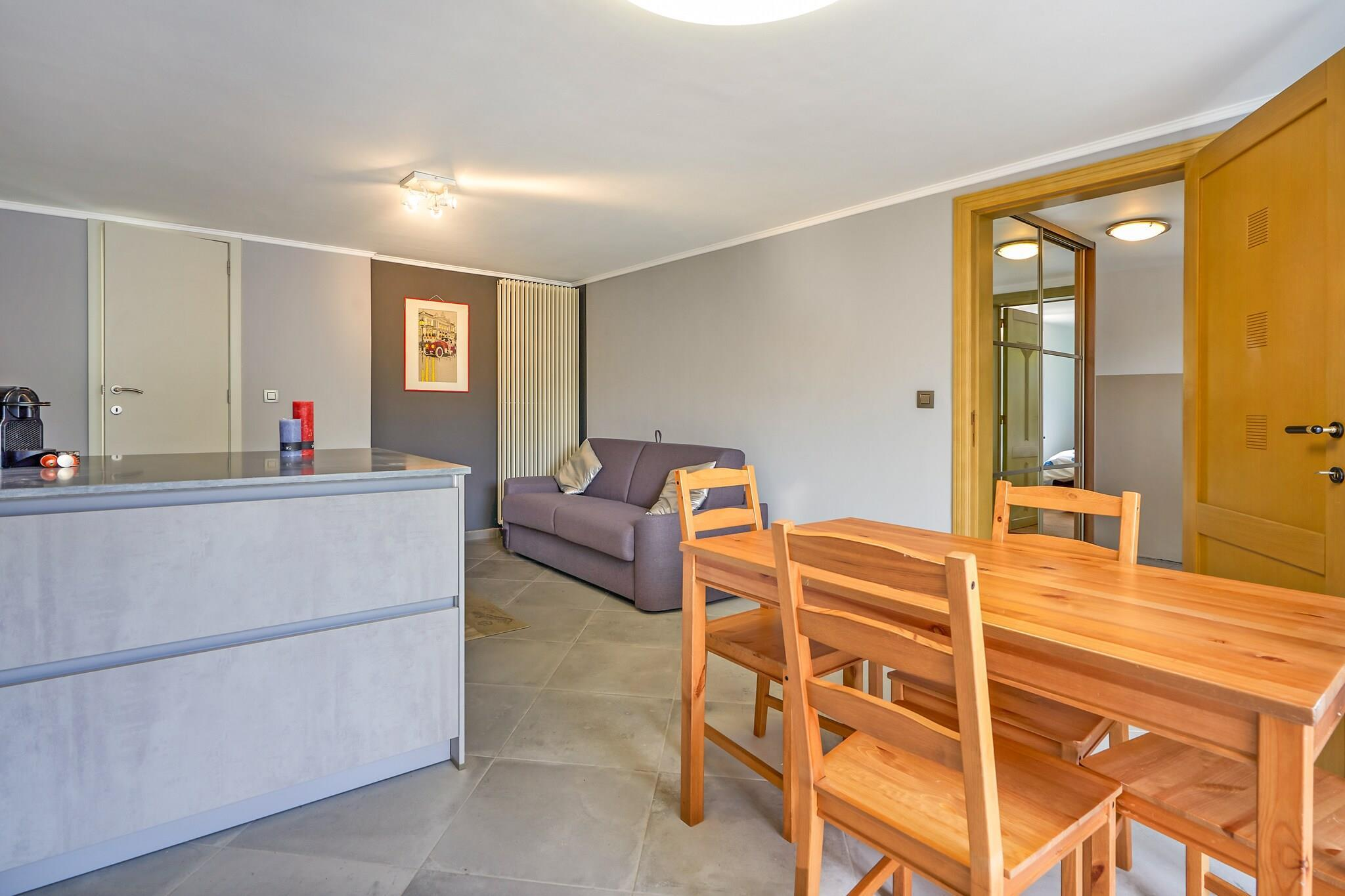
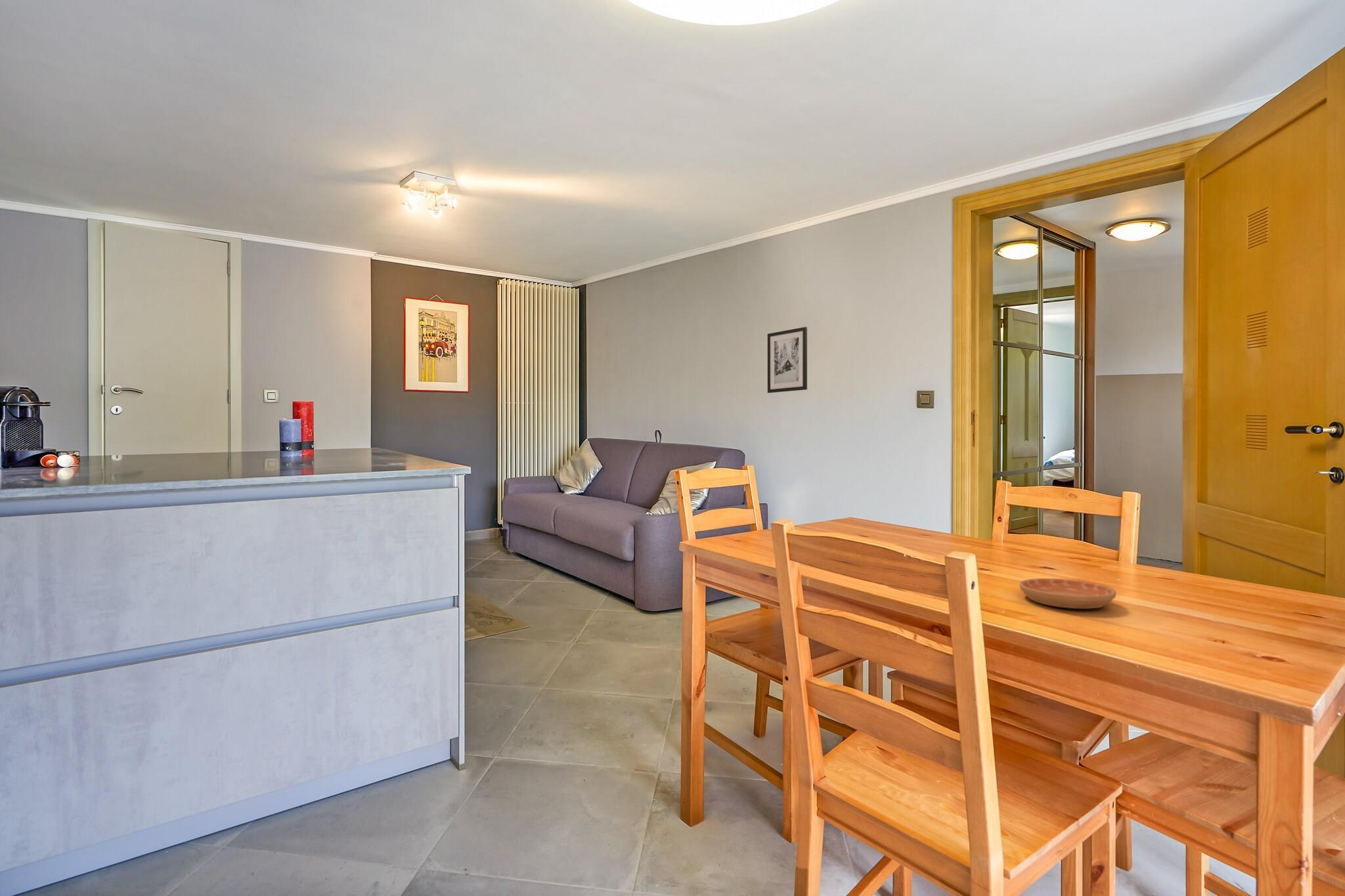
+ wall art (786, 360)
+ saucer (1066, 593)
